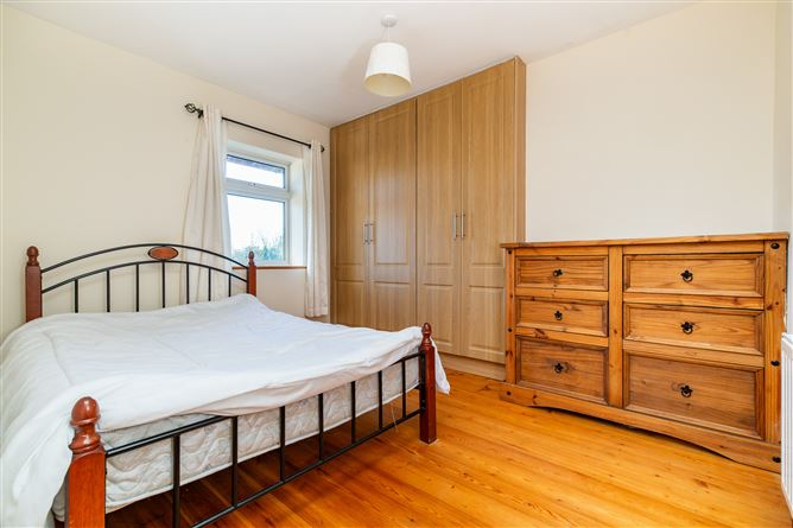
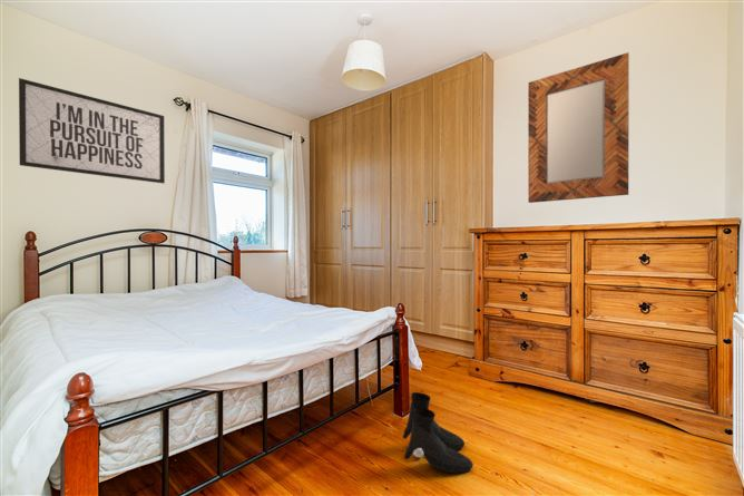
+ boots (435, 427)
+ mirror (100, 137)
+ home mirror (574, 134)
